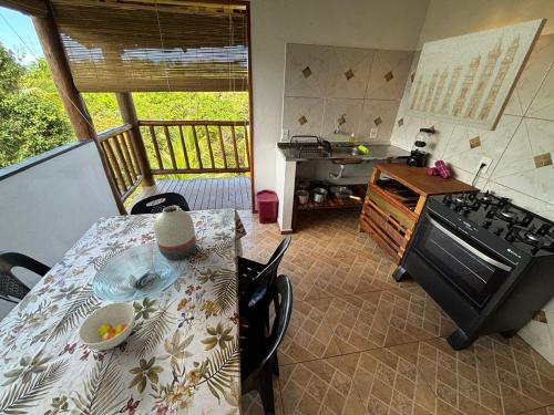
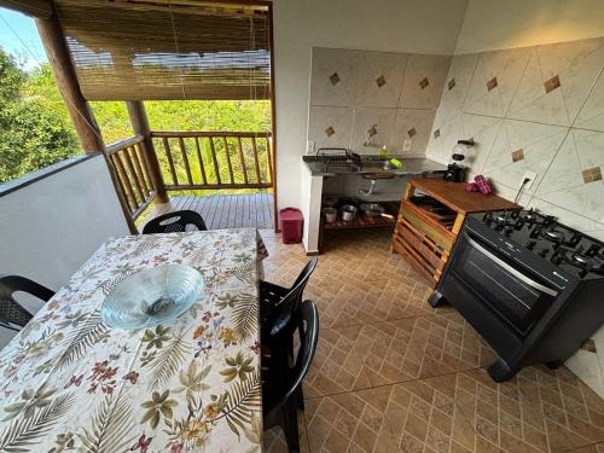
- soup bowl (111, 329)
- vase (175, 230)
- wall art (454, 81)
